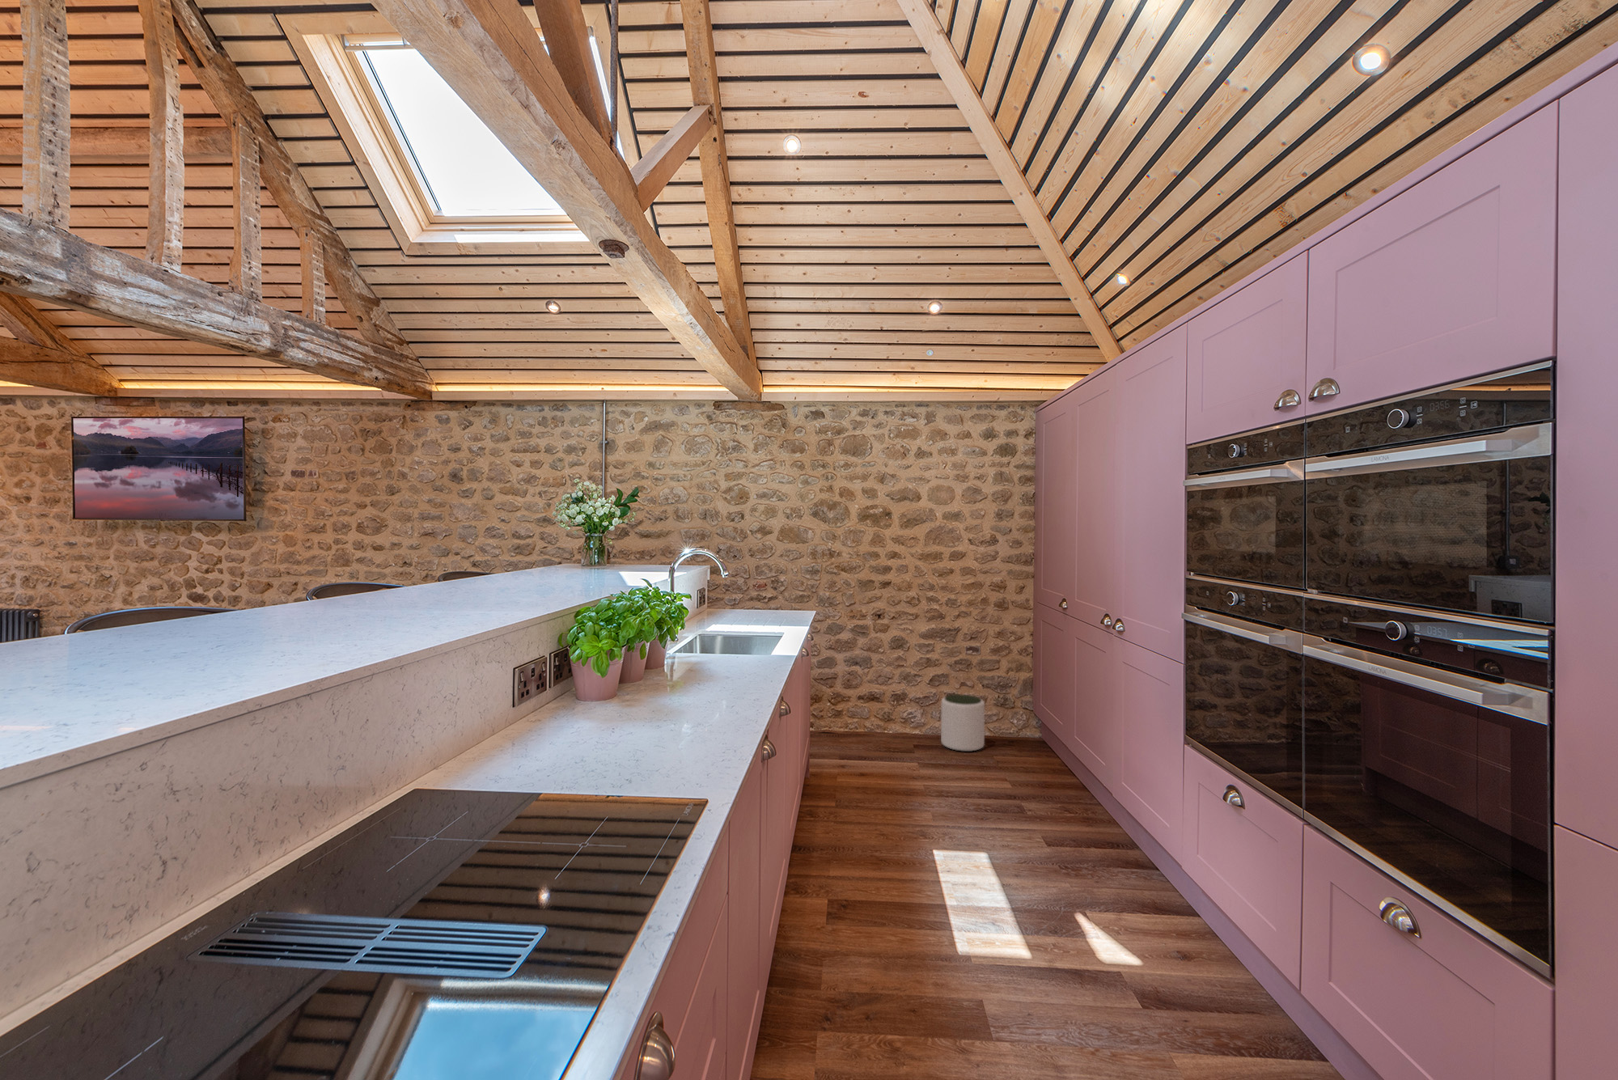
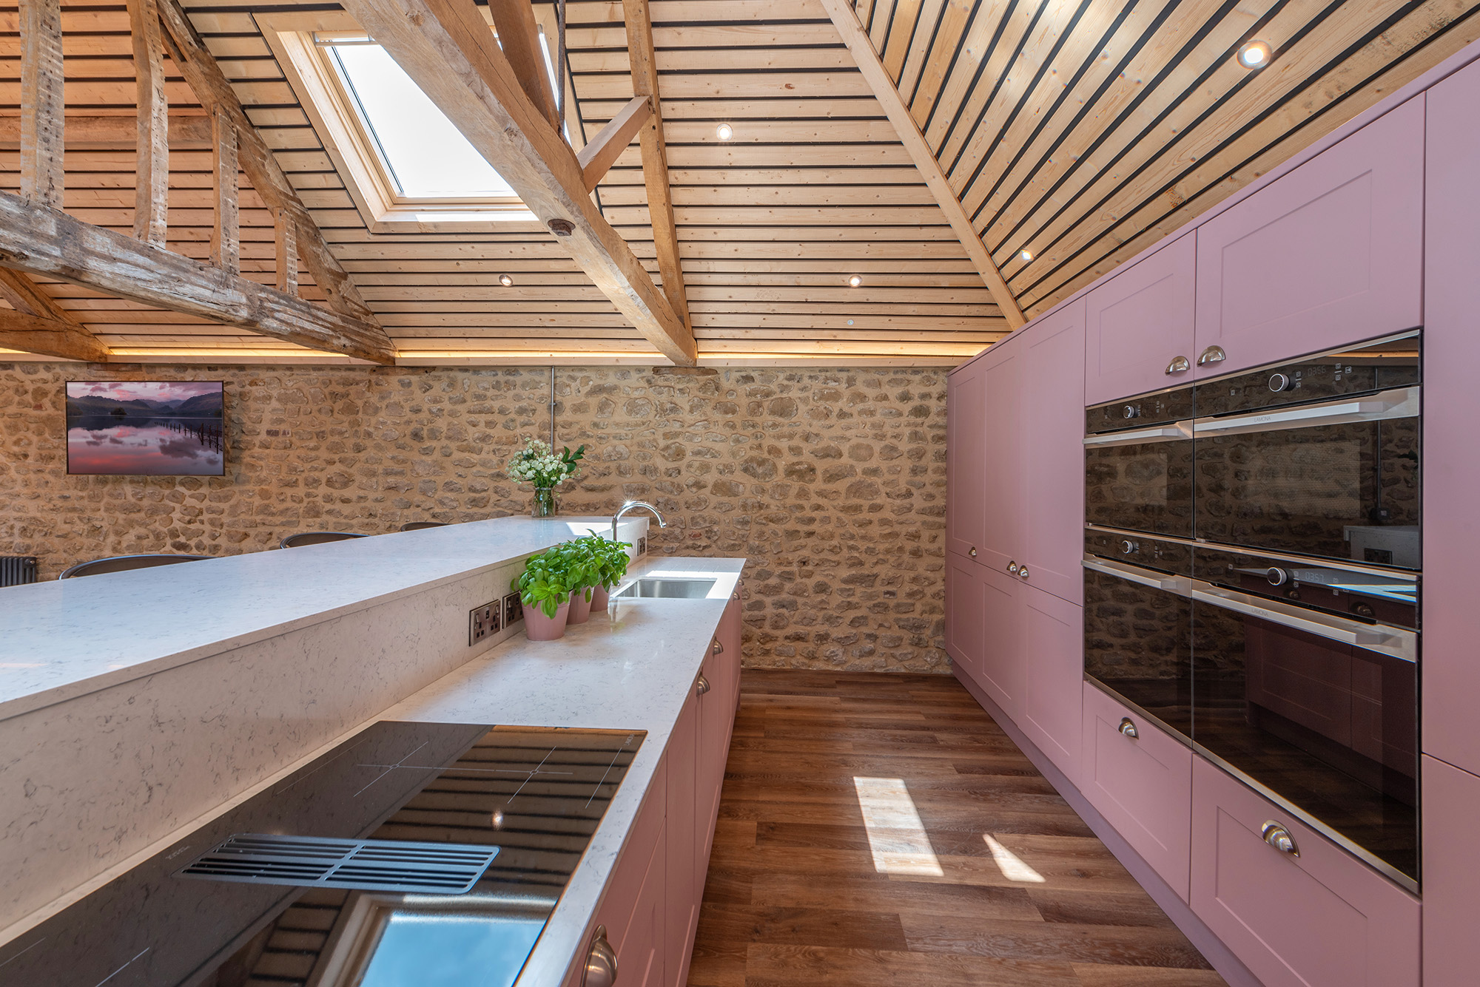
- plant pot (961, 722)
